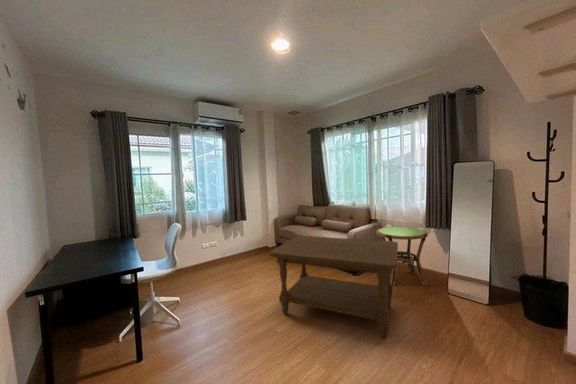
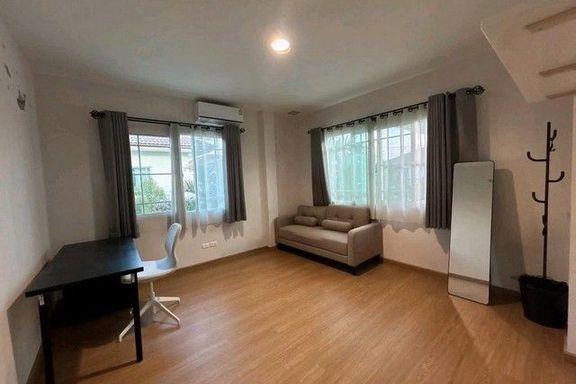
- coffee table (335, 279)
- side table (401, 254)
